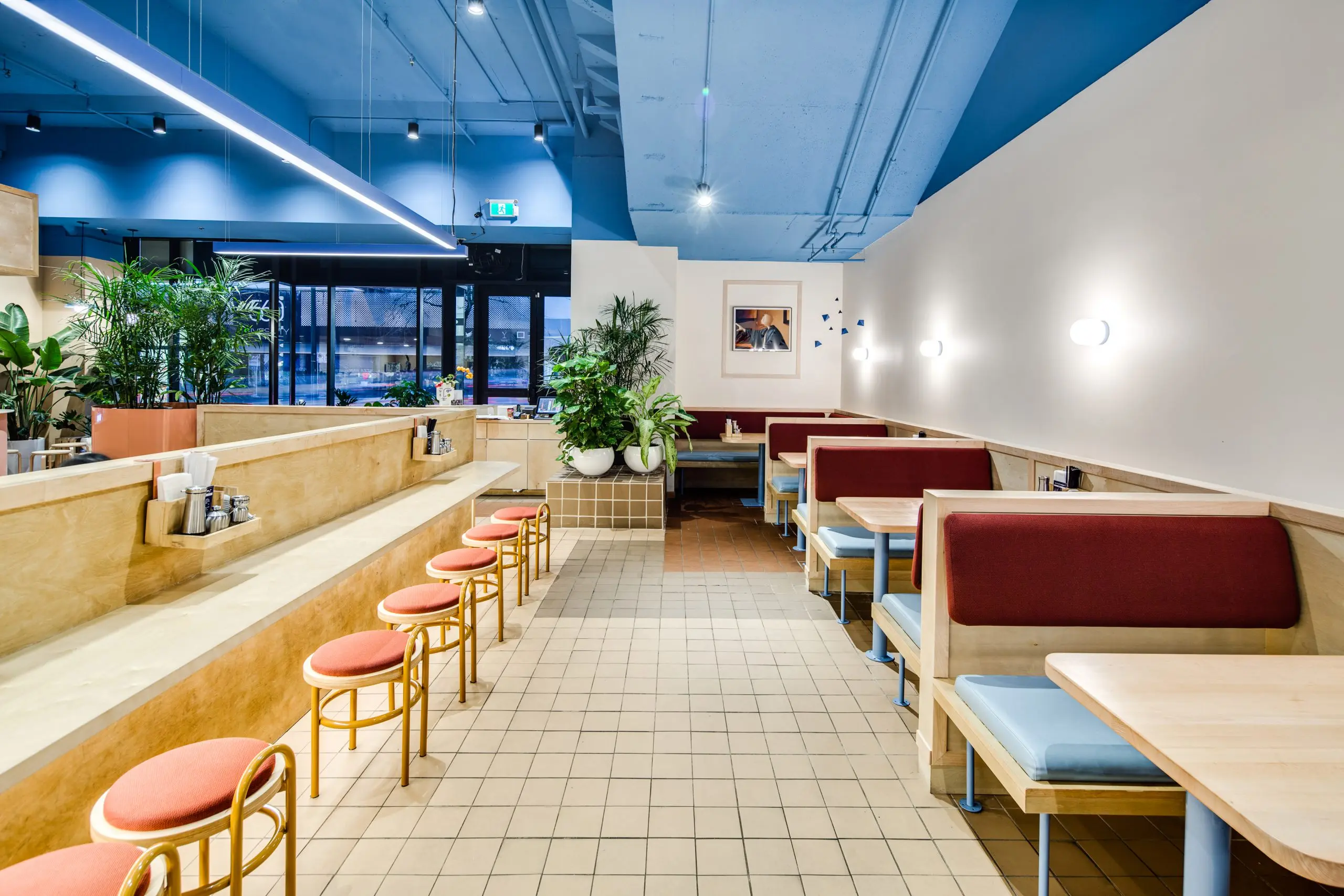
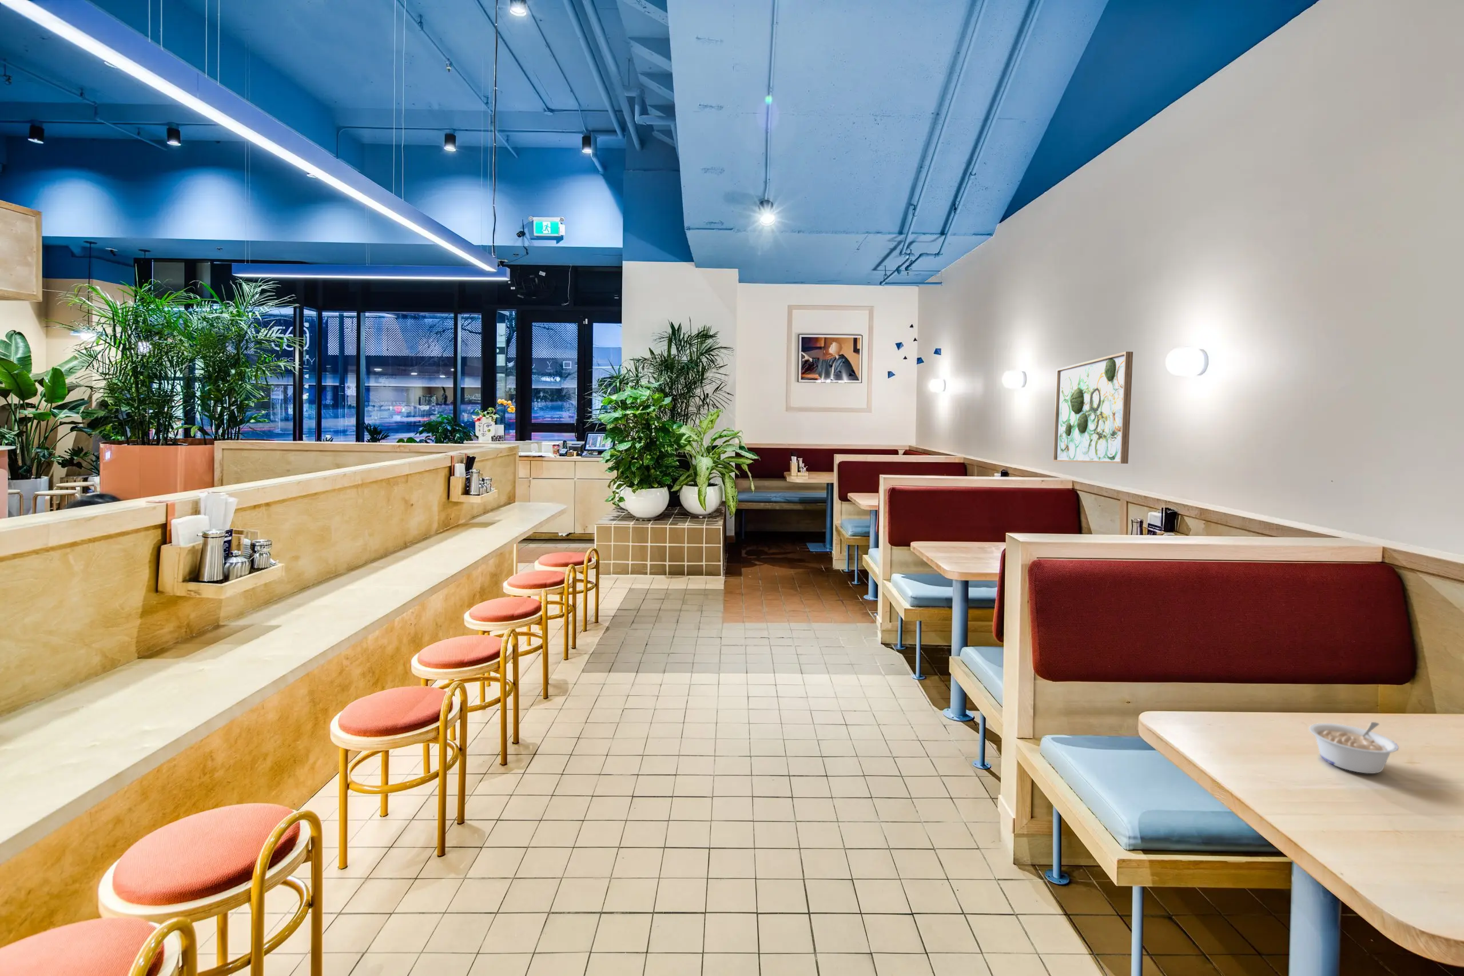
+ legume (1351, 745)
+ wall art (1087, 412)
